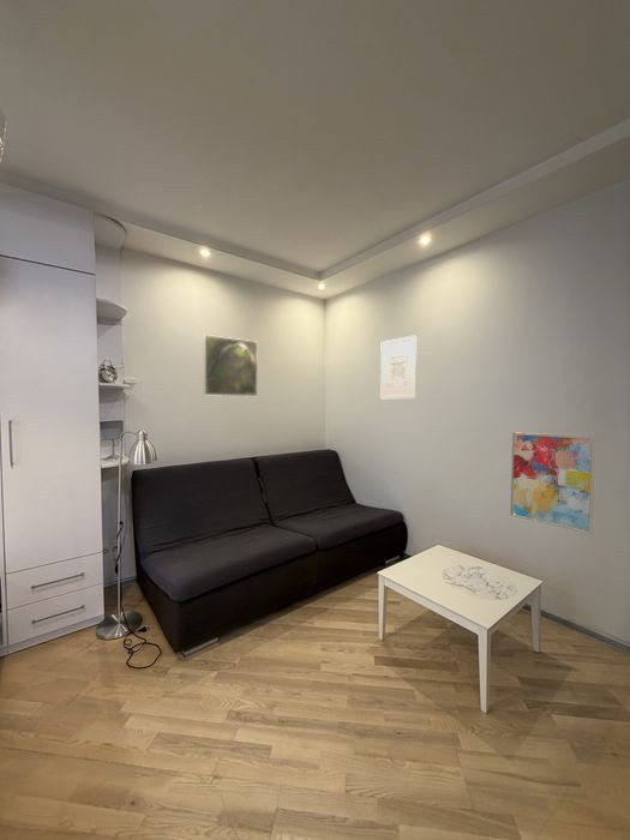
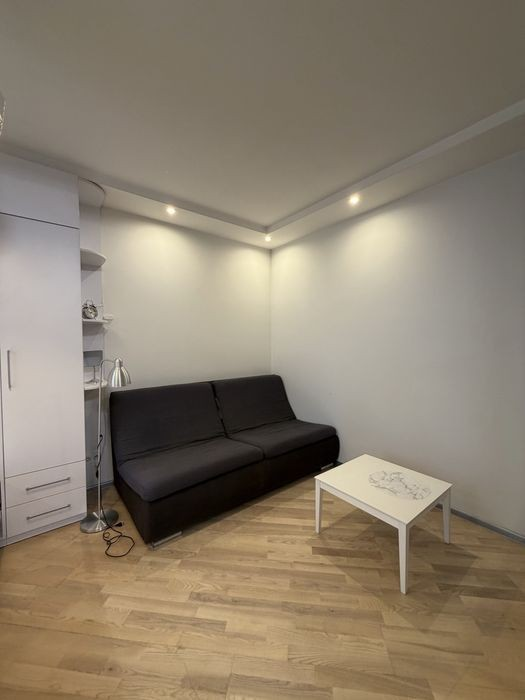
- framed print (232, 367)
- wall art (548, 479)
- wall art (397, 368)
